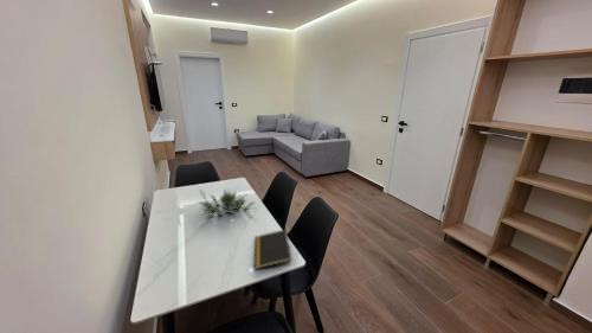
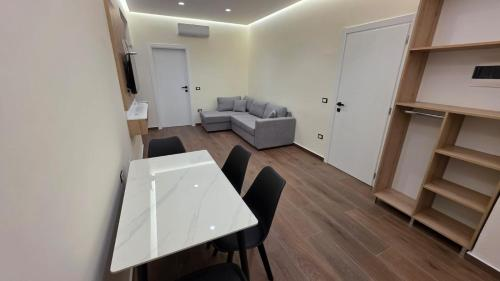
- plant (225, 199)
- notepad (271, 246)
